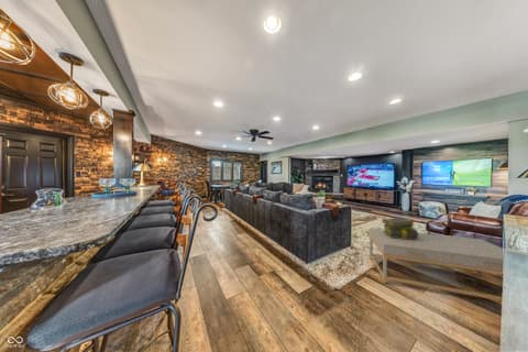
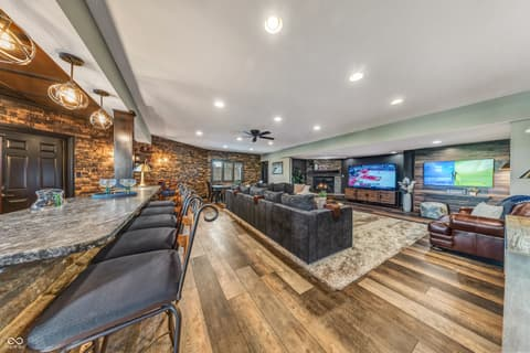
- coffee table (433, 260)
- stack of books (398, 227)
